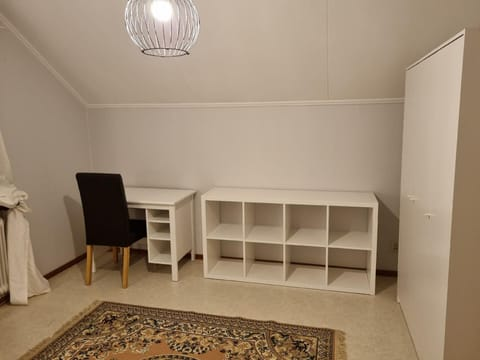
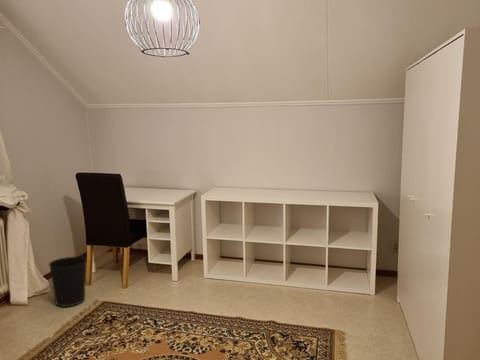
+ wastebasket (69, 281)
